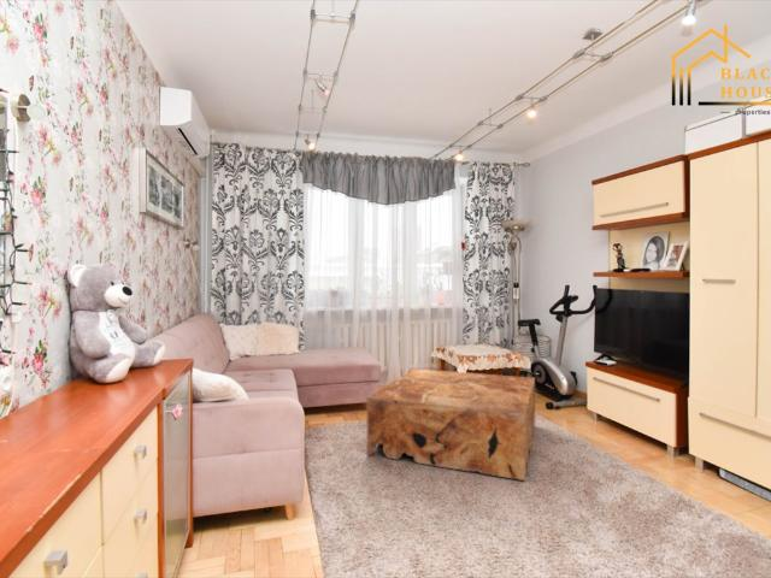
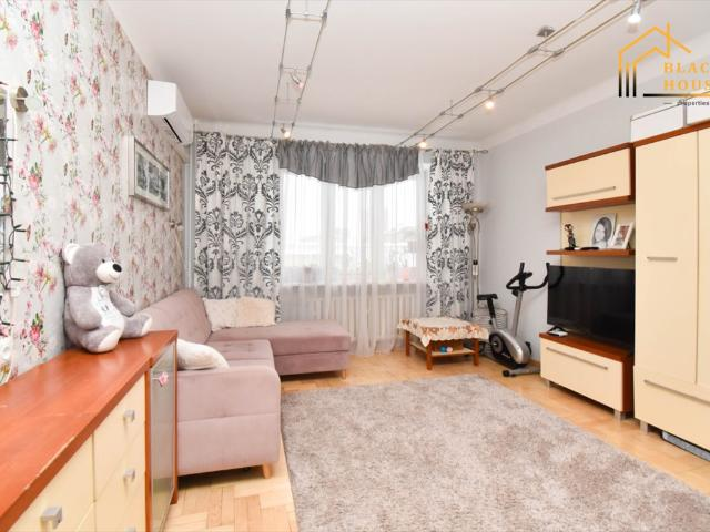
- coffee table (458, 413)
